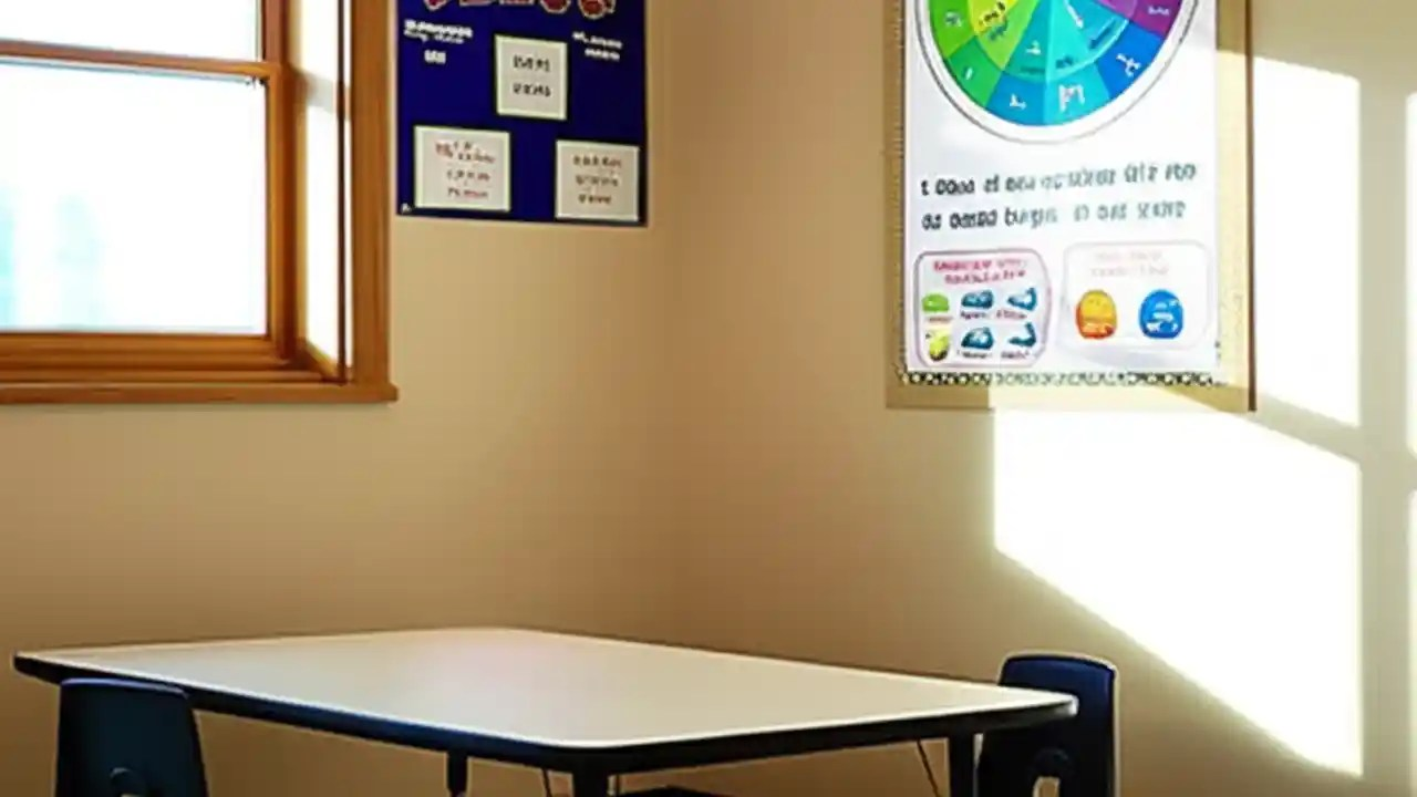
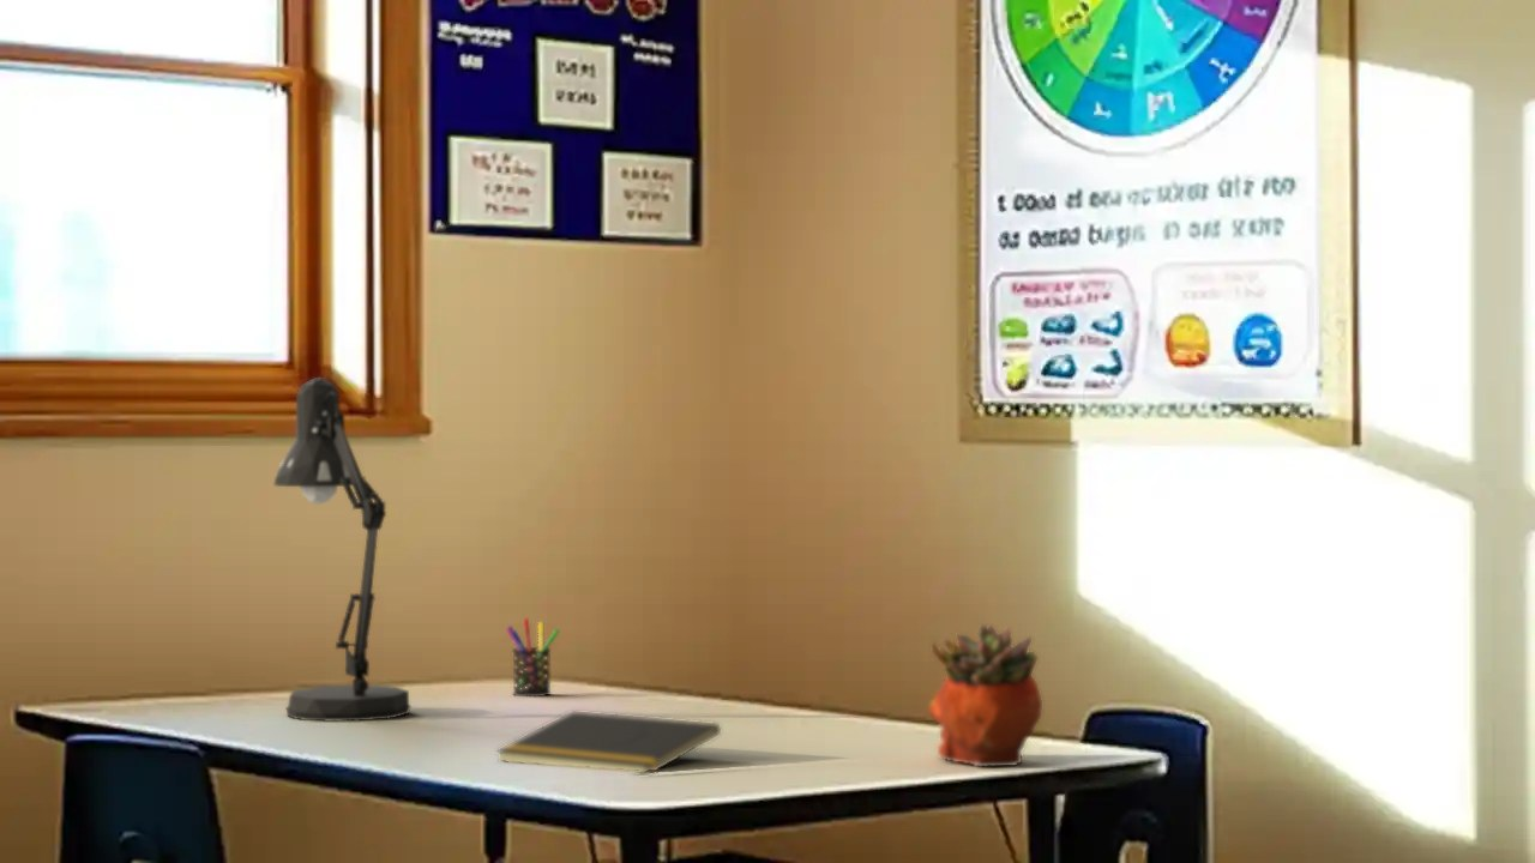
+ notepad (608, 742)
+ pen holder (535, 654)
+ desk lamp (365, 550)
+ succulent planter (979, 692)
